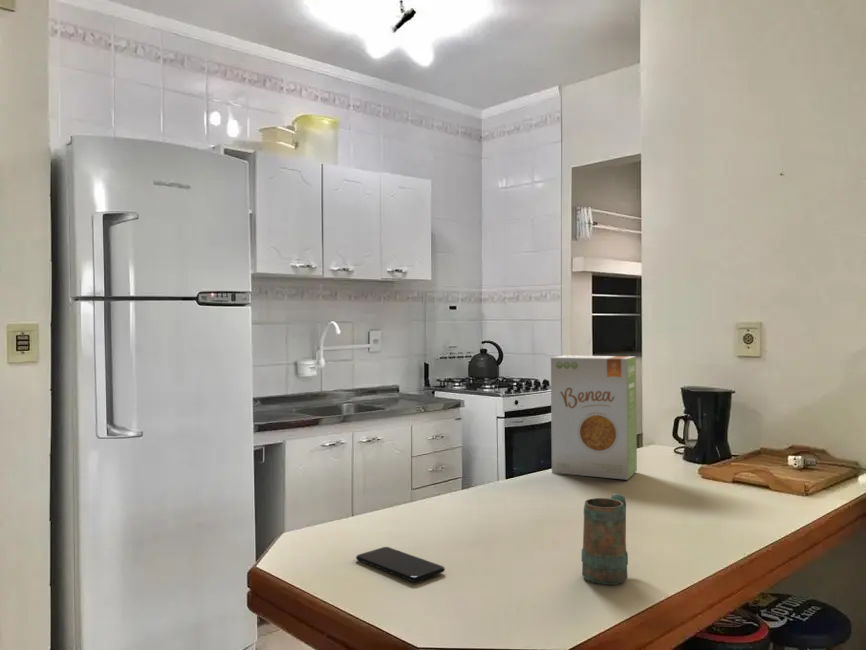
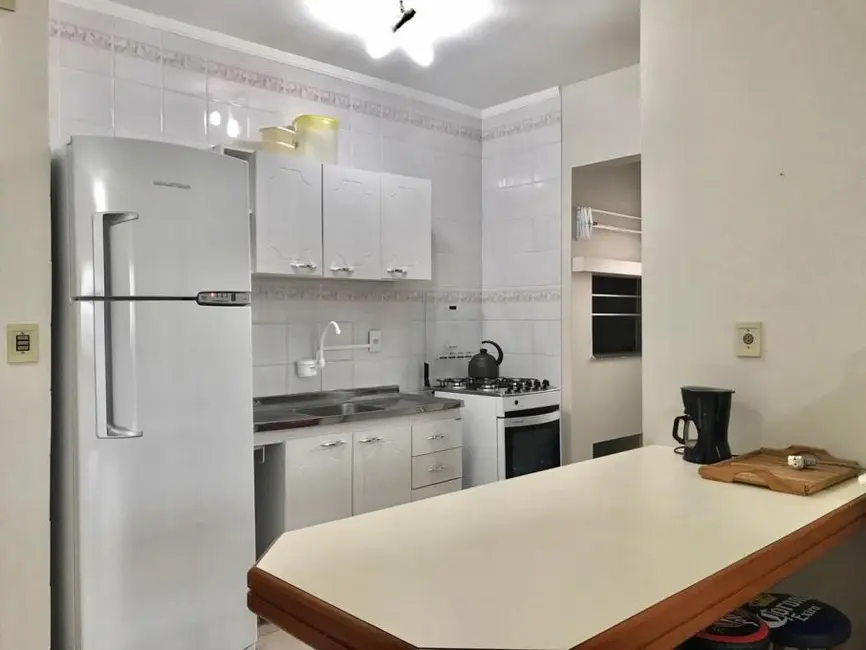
- mug (609, 536)
- smartphone (399, 563)
- food box (593, 414)
